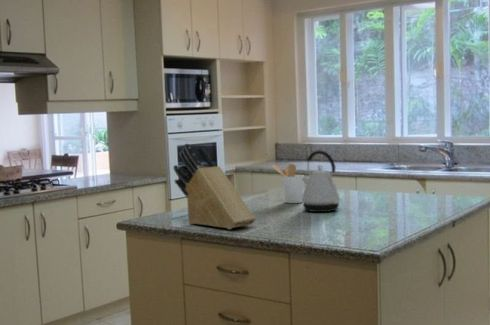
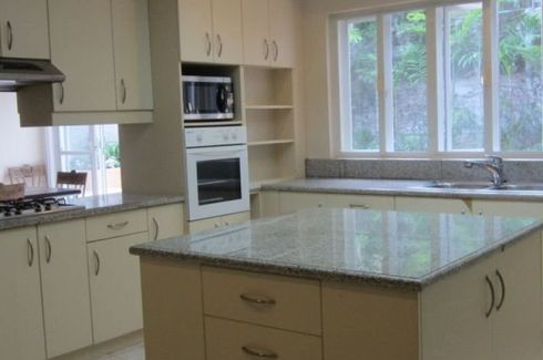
- knife block (211, 183)
- kettle (319, 180)
- utensil holder (287, 182)
